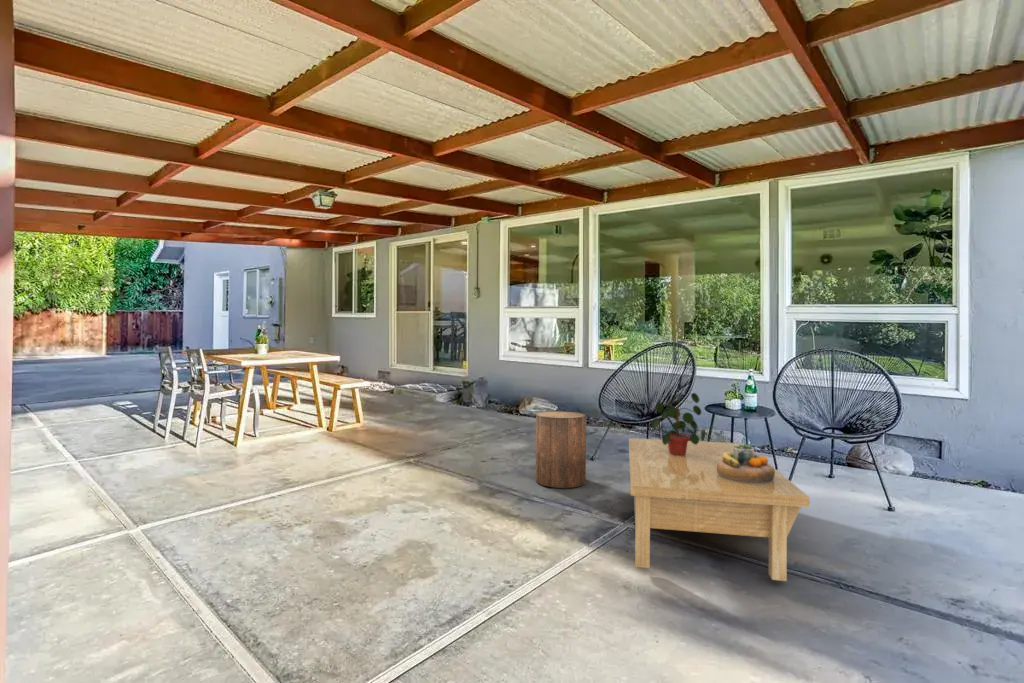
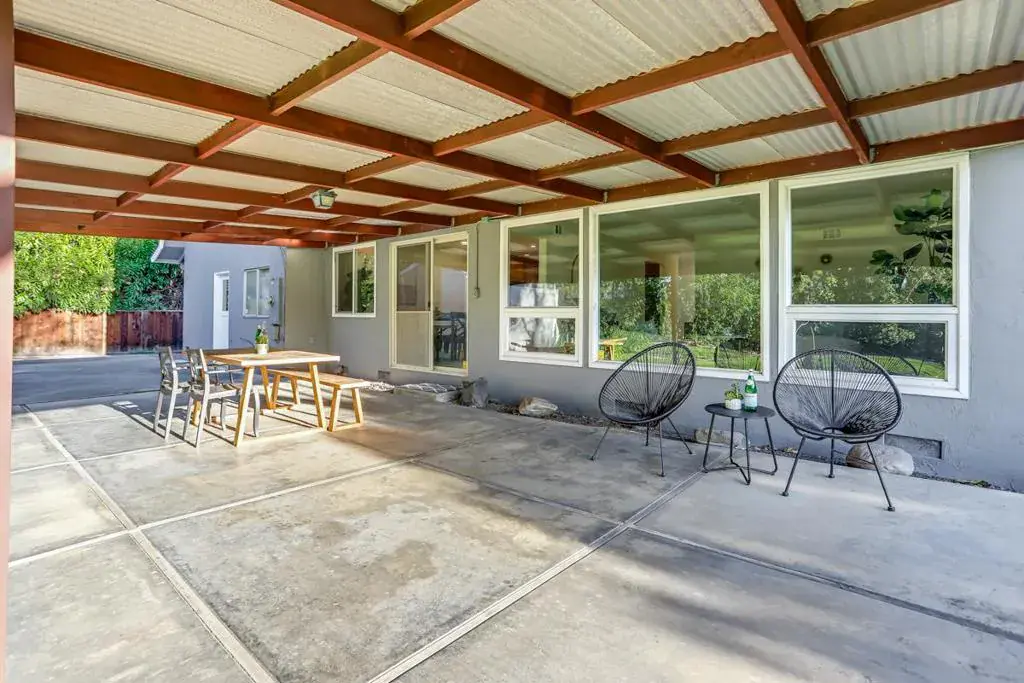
- coffee table (697, 494)
- decorative bowl (745, 460)
- potted plant (681, 422)
- stool (560, 447)
